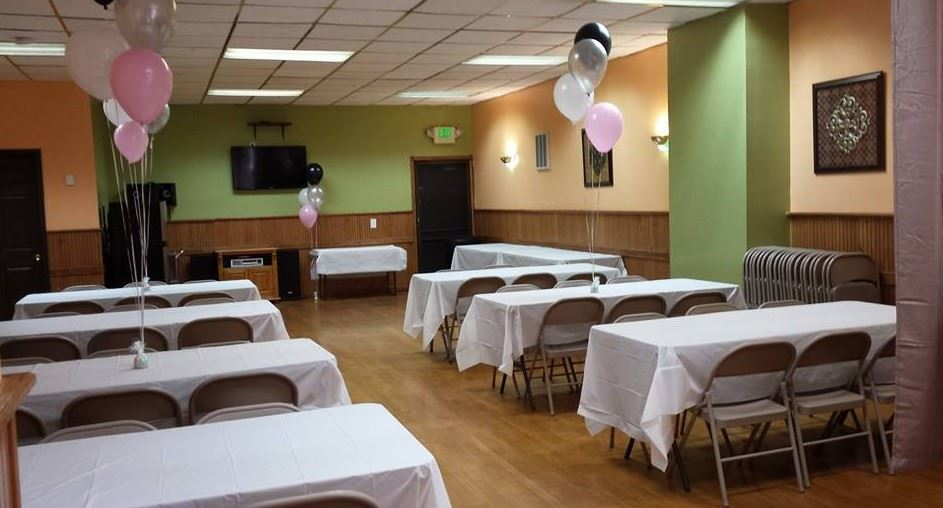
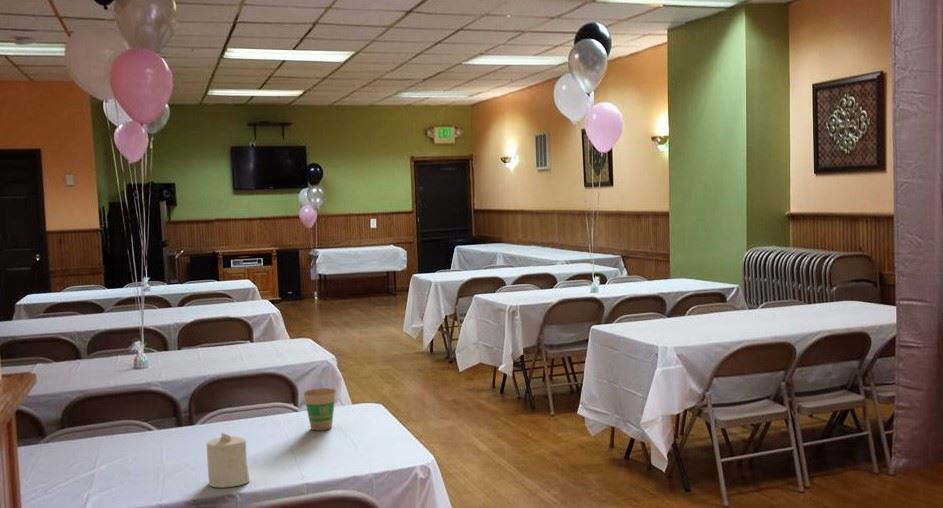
+ candle (228, 457)
+ paper cup (320, 409)
